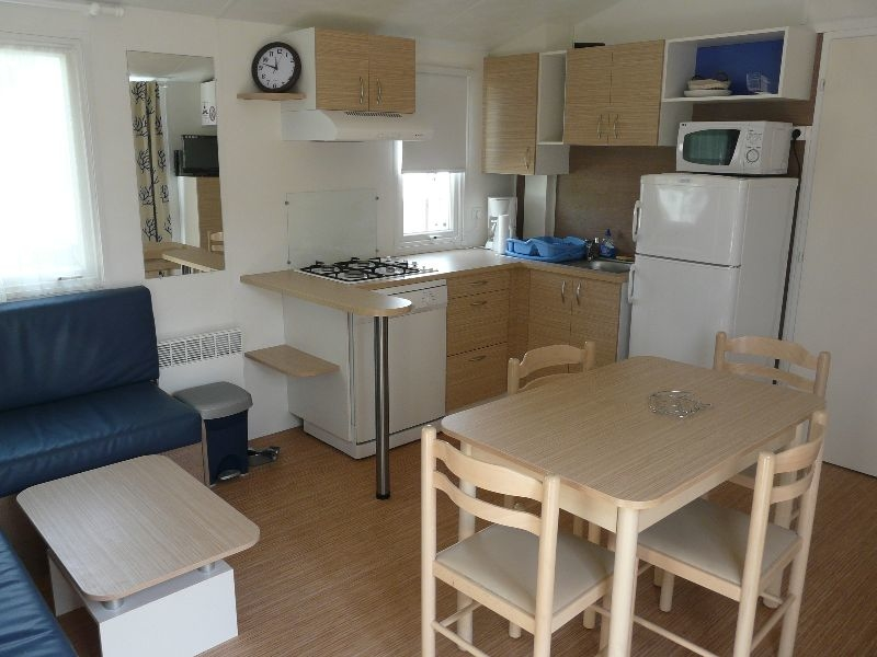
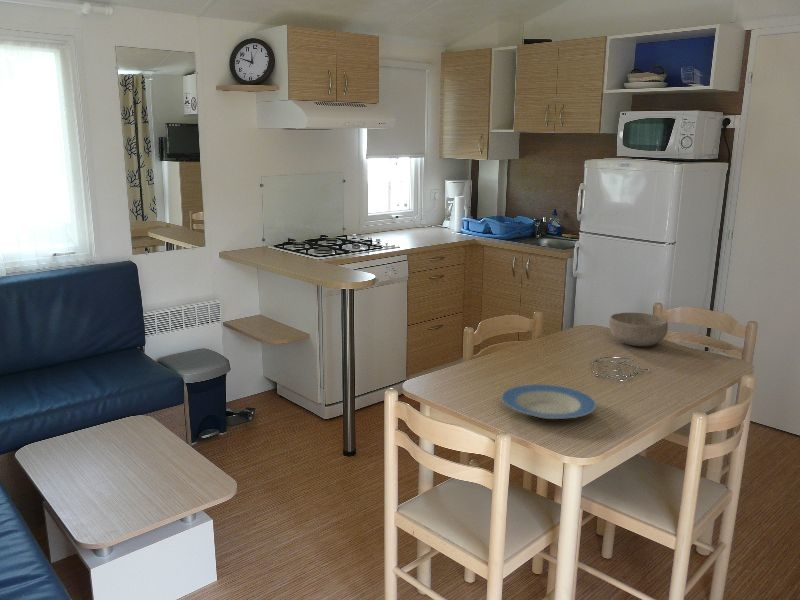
+ plate (547, 405)
+ bowl (637, 331)
